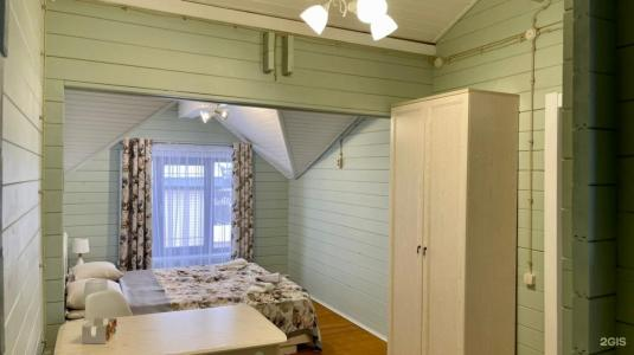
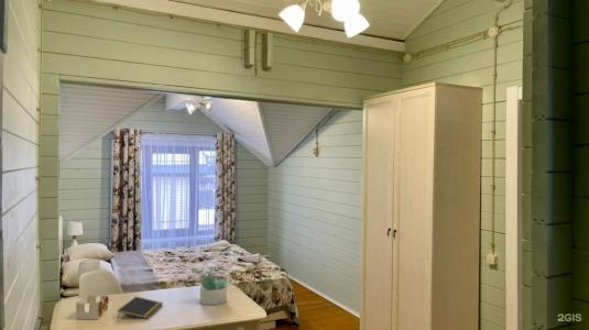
+ notepad (141, 307)
+ succulent plant (214, 284)
